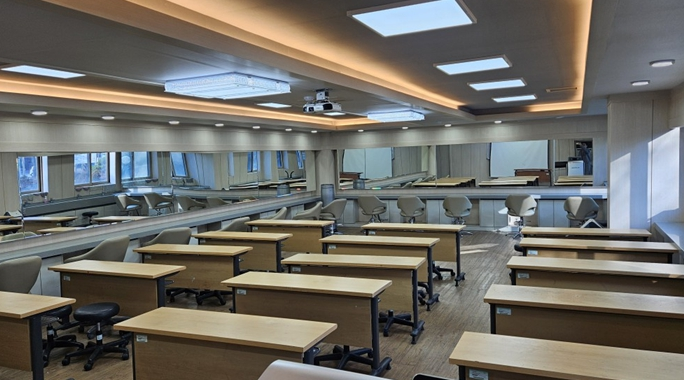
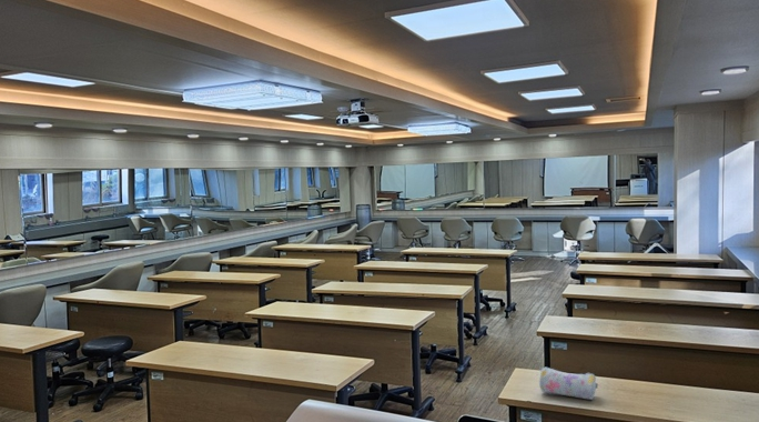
+ pencil case (567, 382)
